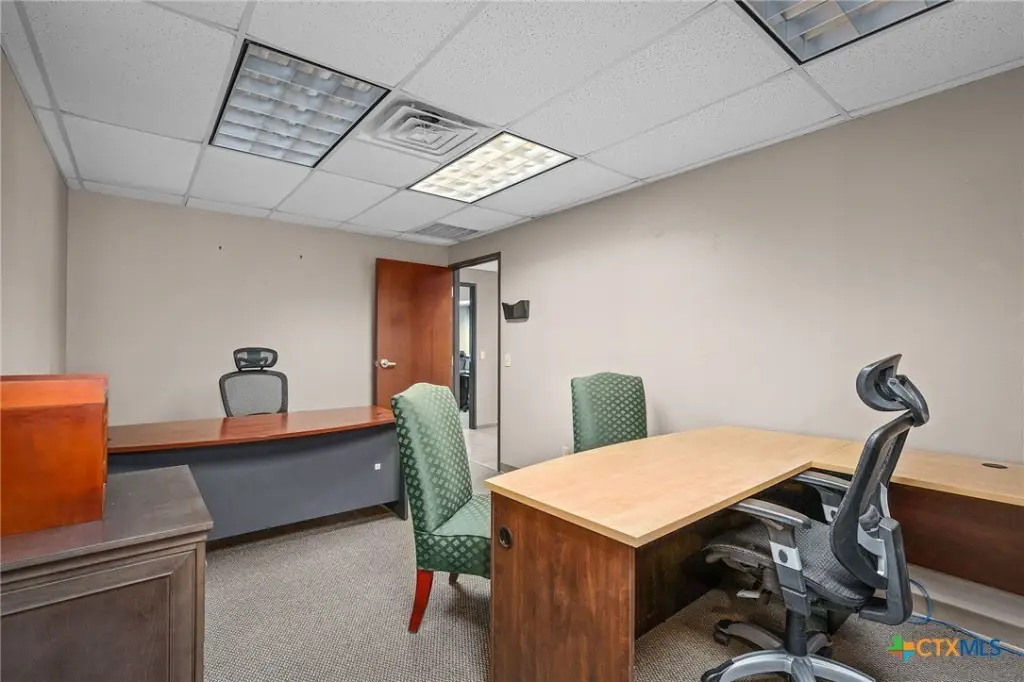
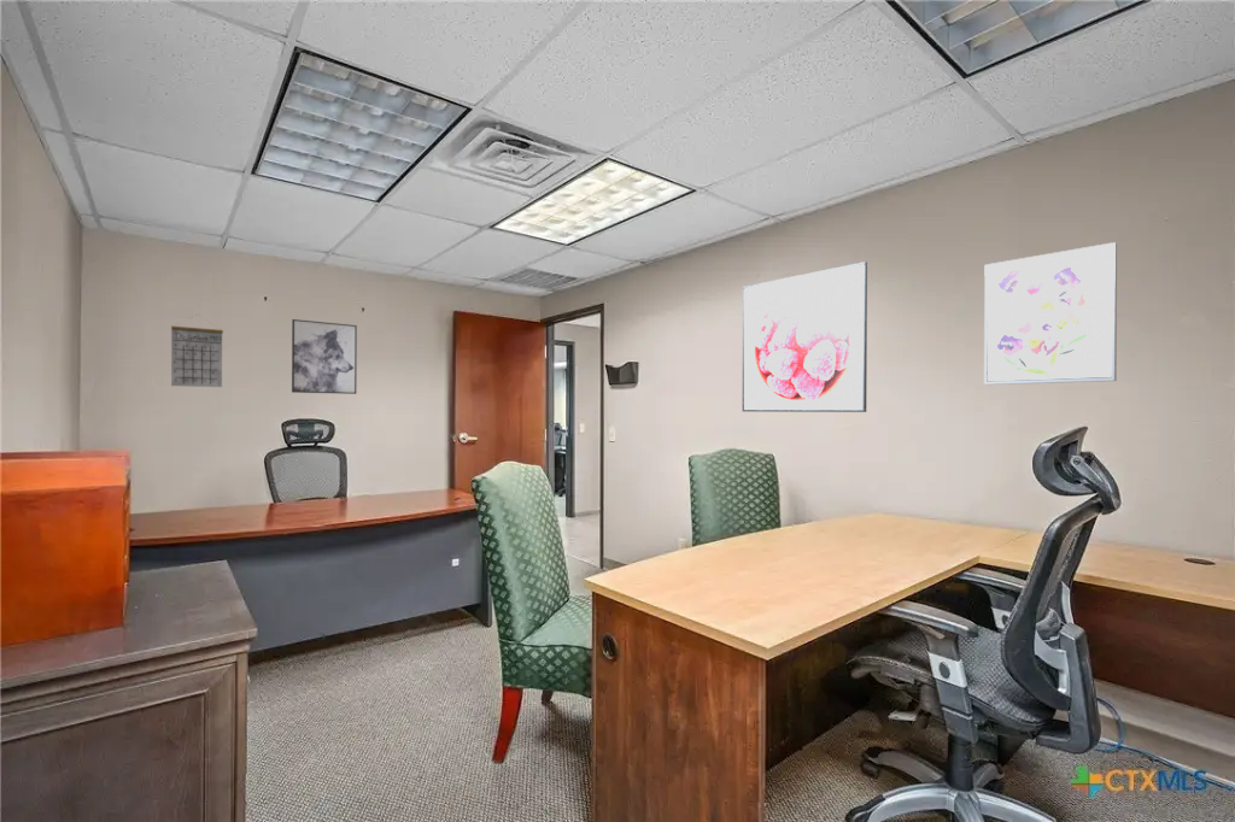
+ wall art (1046, 318)
+ wall art (324, 357)
+ calendar (197, 350)
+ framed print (798, 344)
